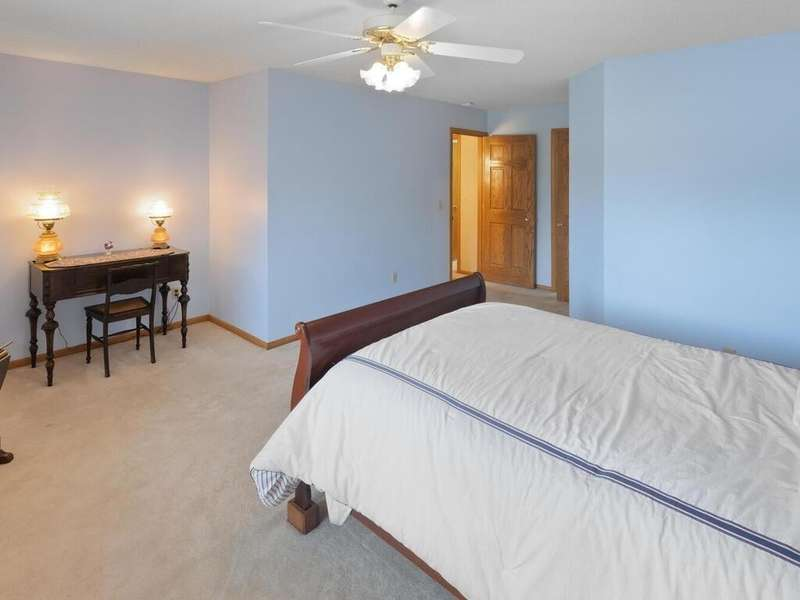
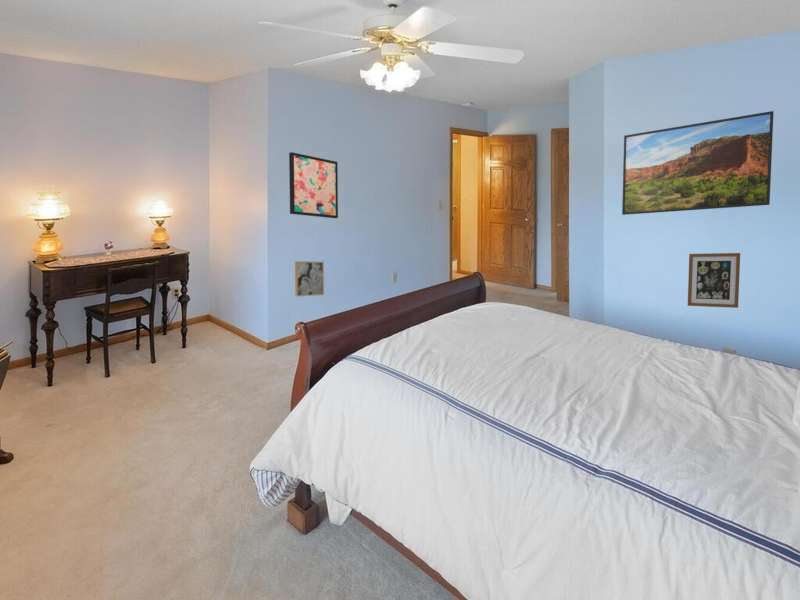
+ wall art (314, 186)
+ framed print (691, 167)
+ wall art (309, 278)
+ wall art (713, 280)
